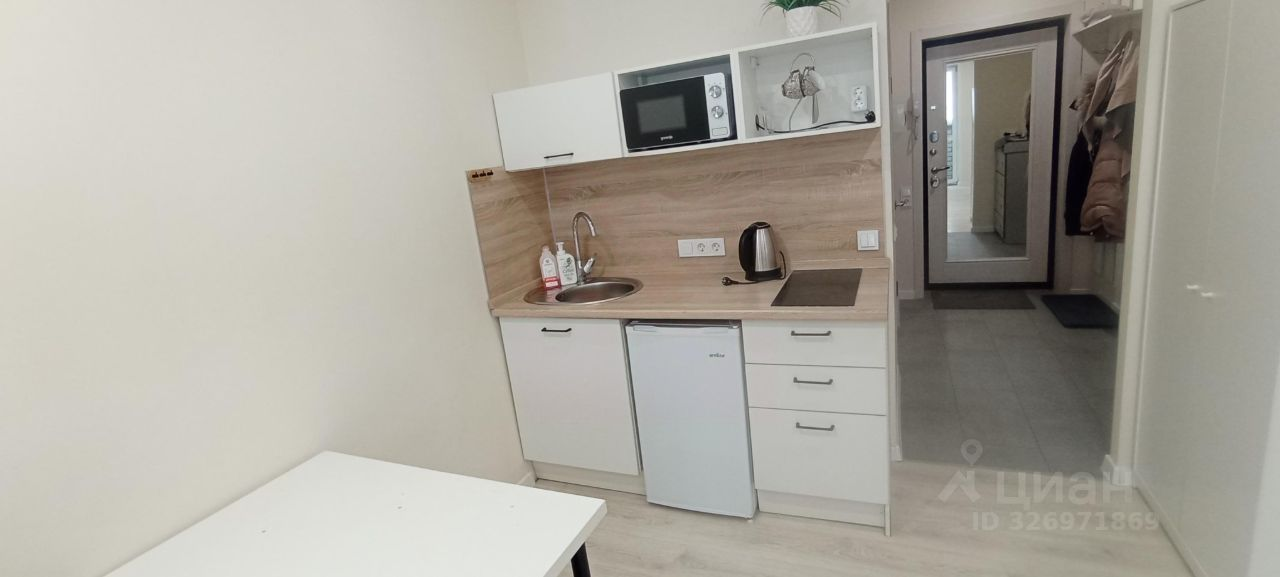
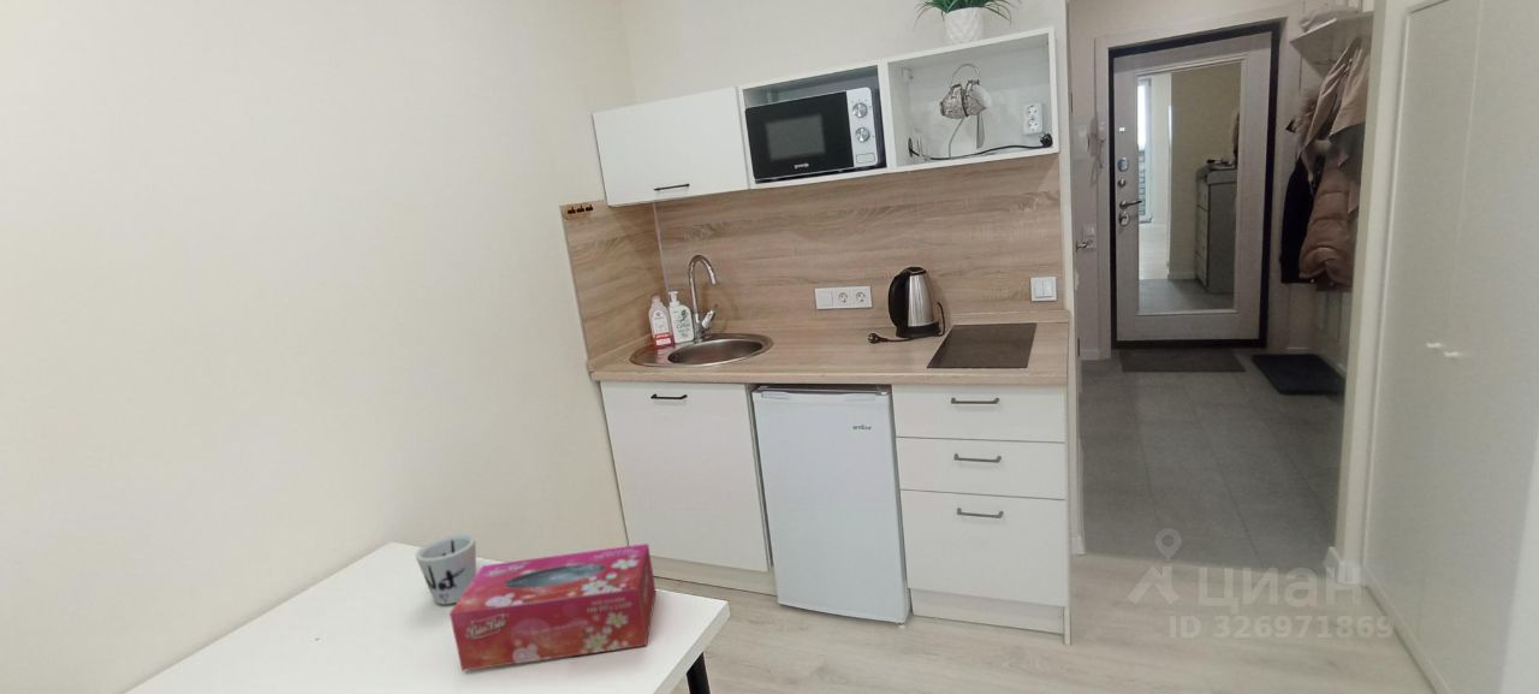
+ mug (454, 564)
+ tissue box (560, 603)
